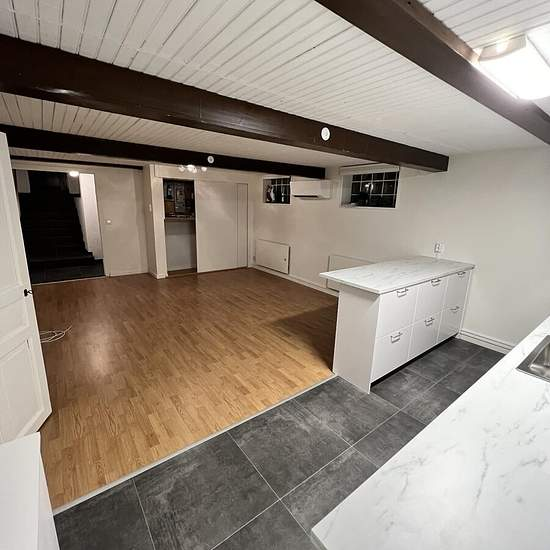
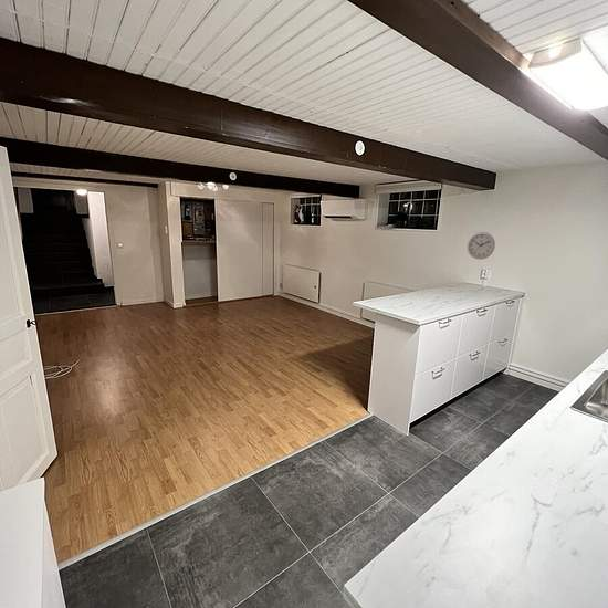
+ wall clock (480, 245)
+ soap bar (544, 488)
